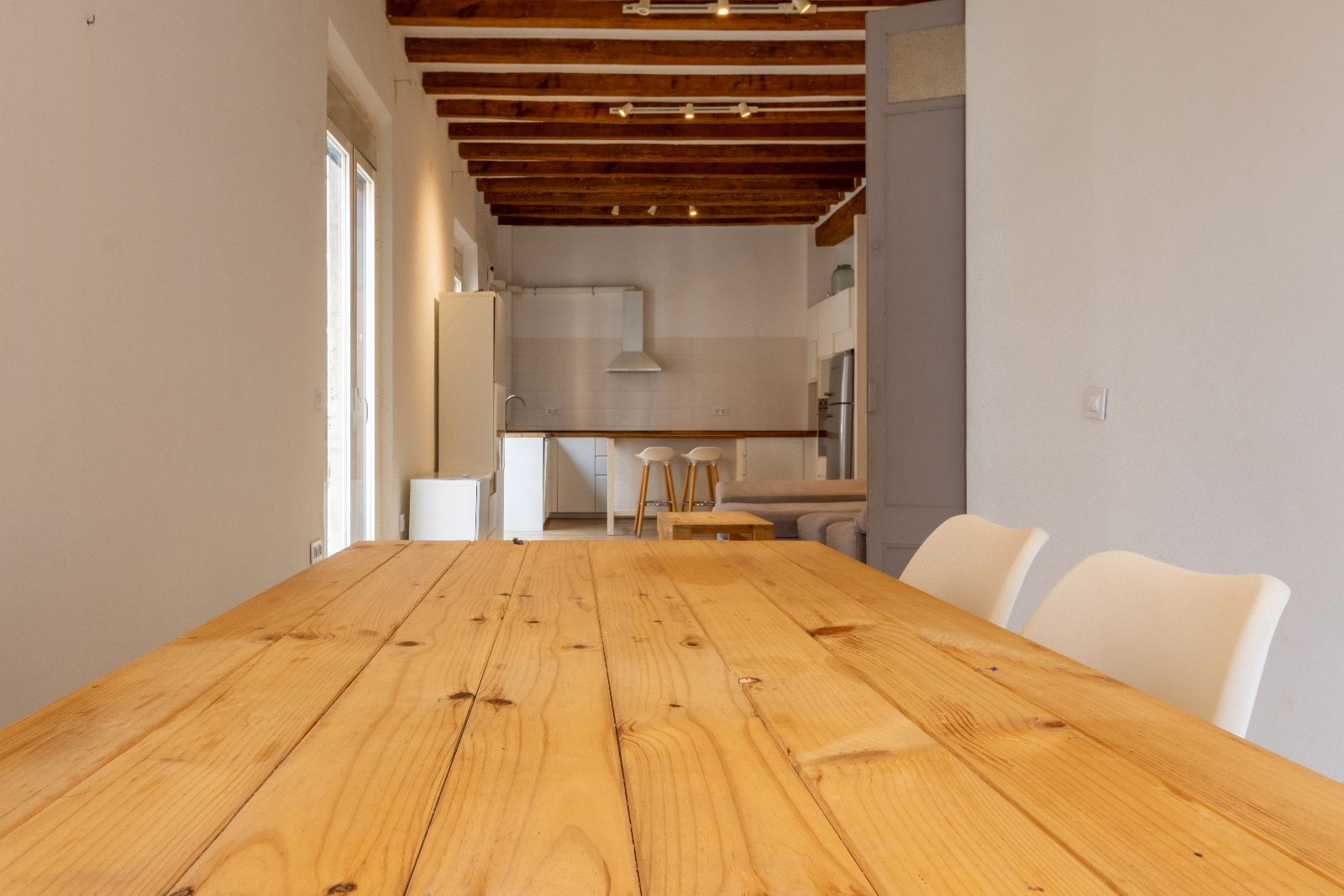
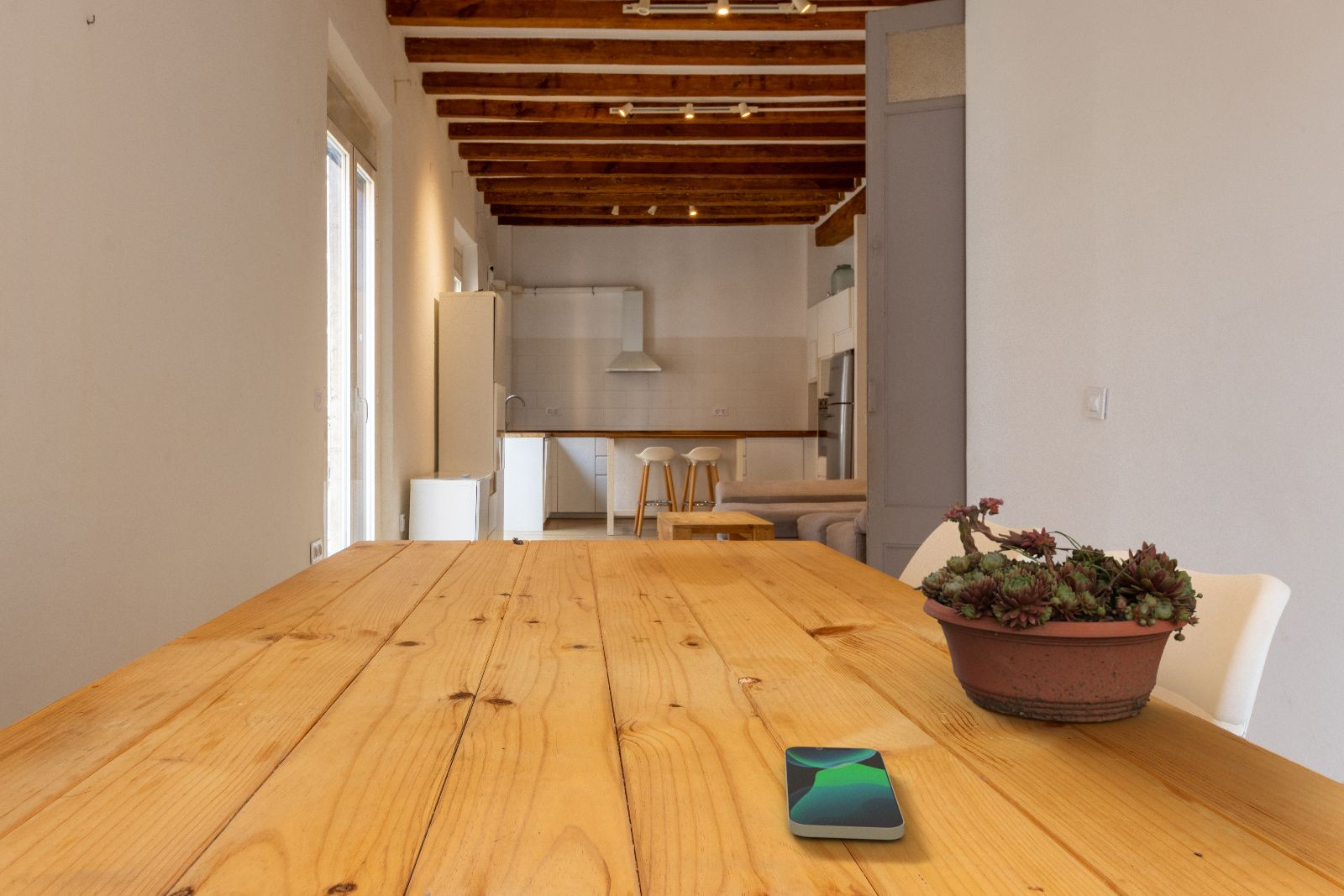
+ smartphone (839, 788)
+ succulent planter (1053, 598)
